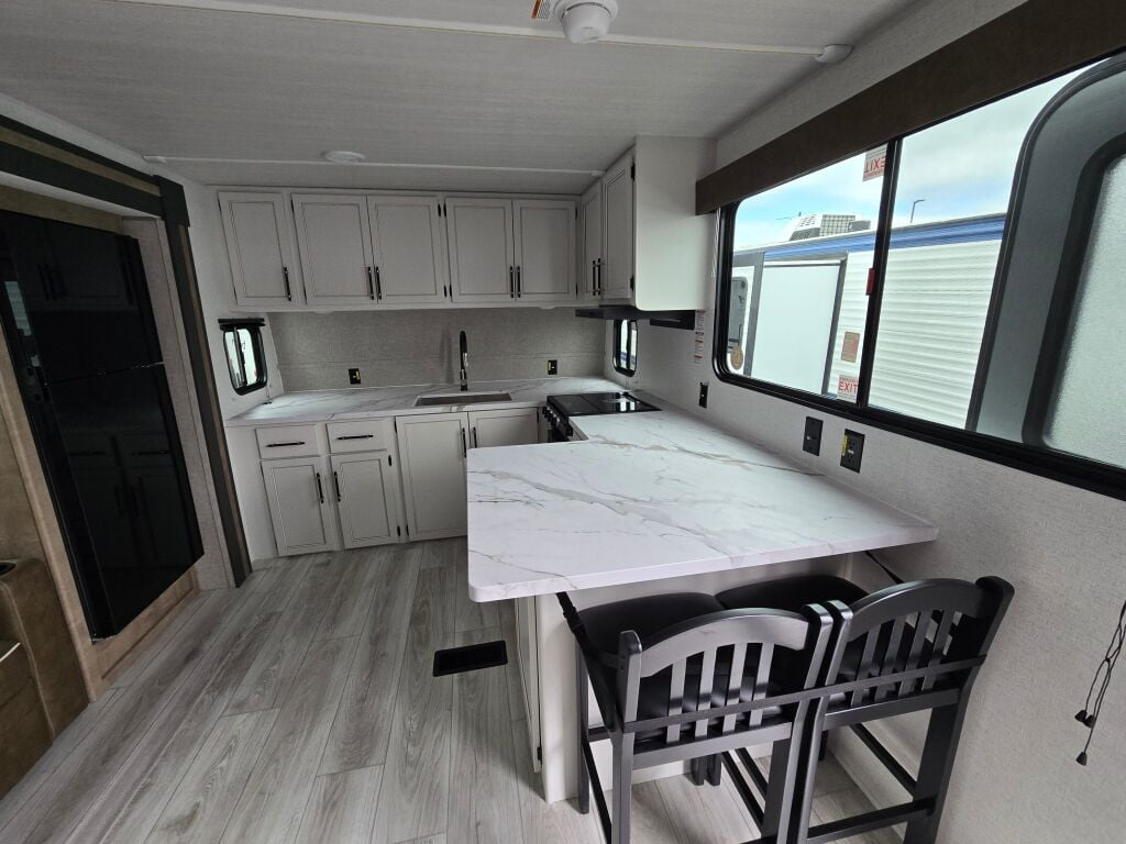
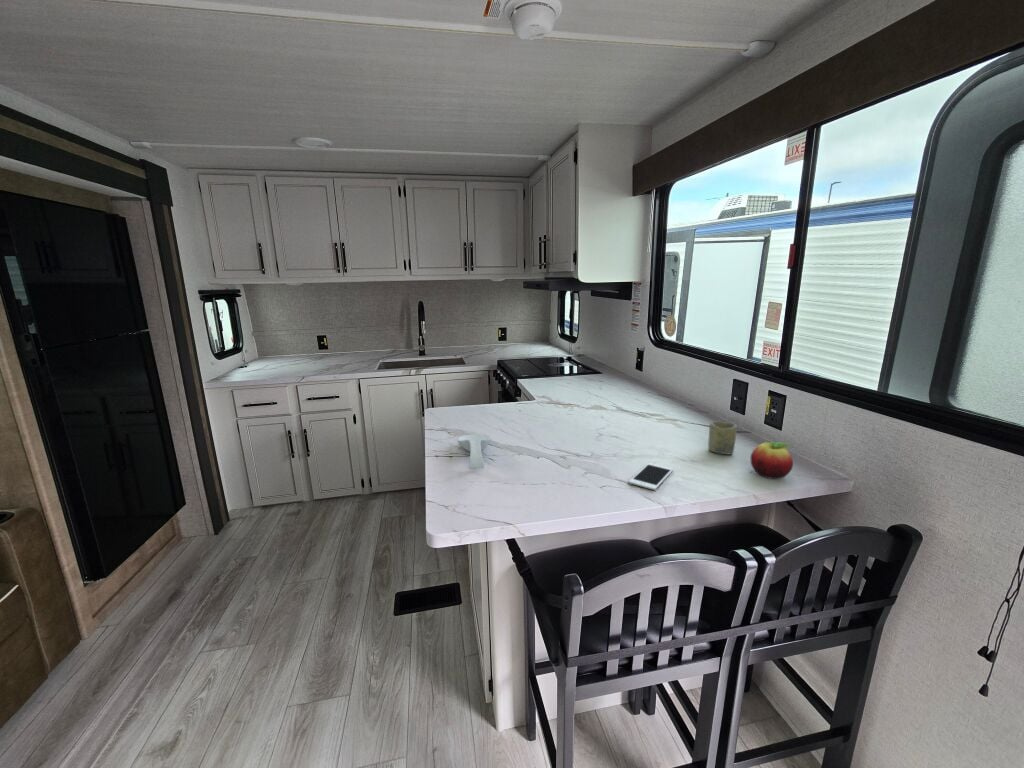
+ spoon rest (475, 445)
+ cell phone (651, 475)
+ fruit (771, 459)
+ cup (722, 437)
